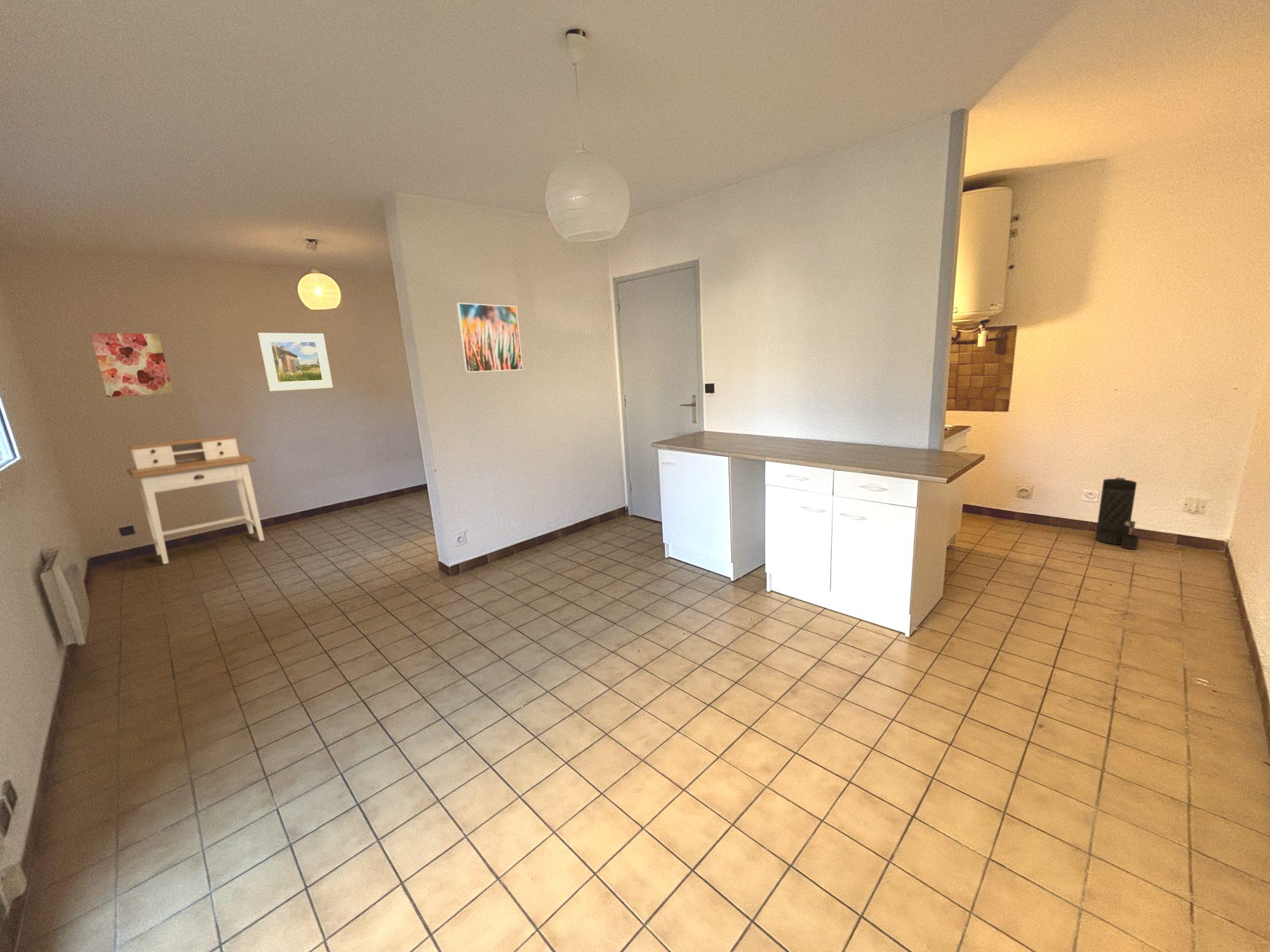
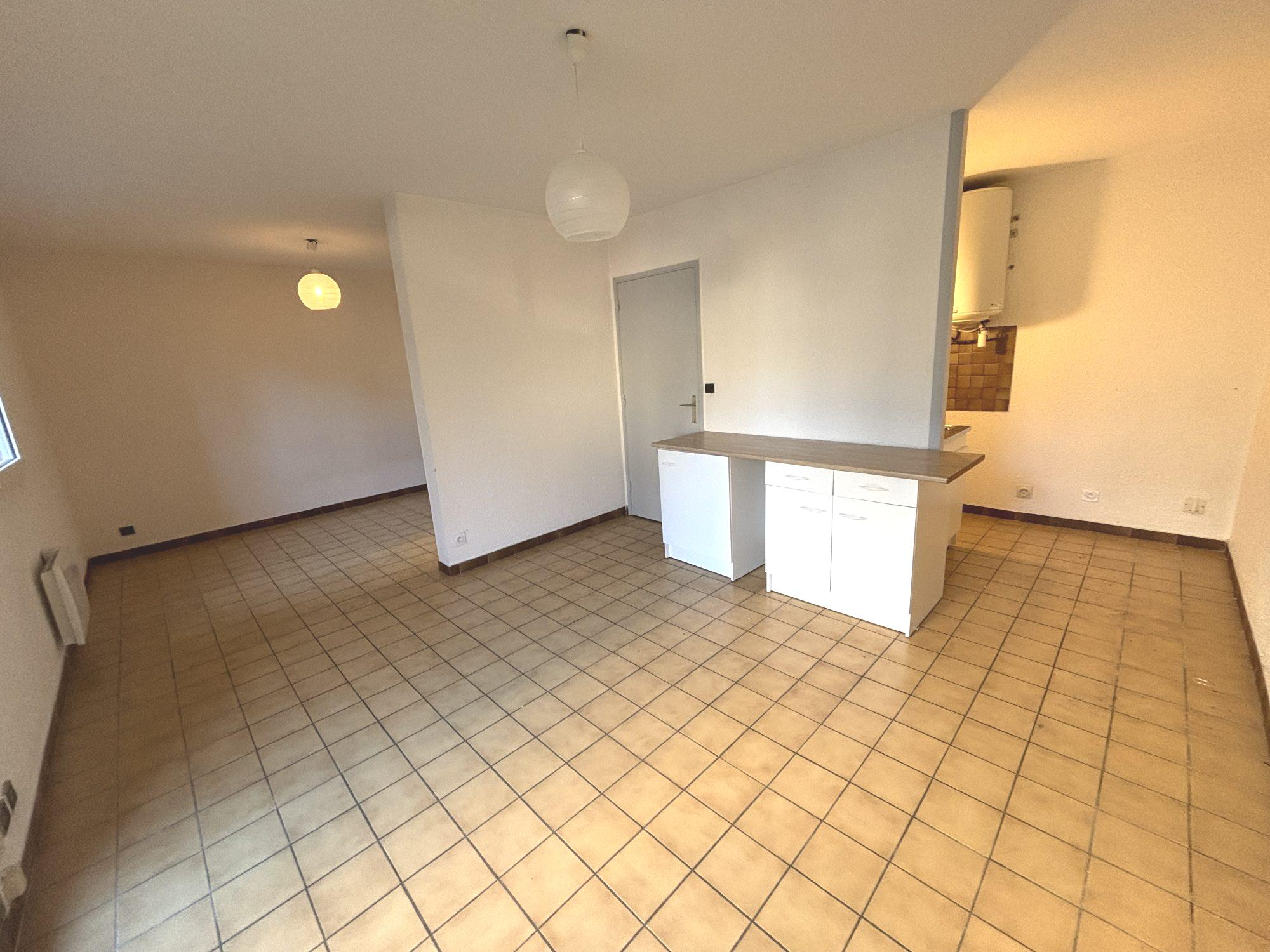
- desk (198, 486)
- wall art (133, 364)
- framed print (491, 338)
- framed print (297, 361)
- canister (1120, 510)
